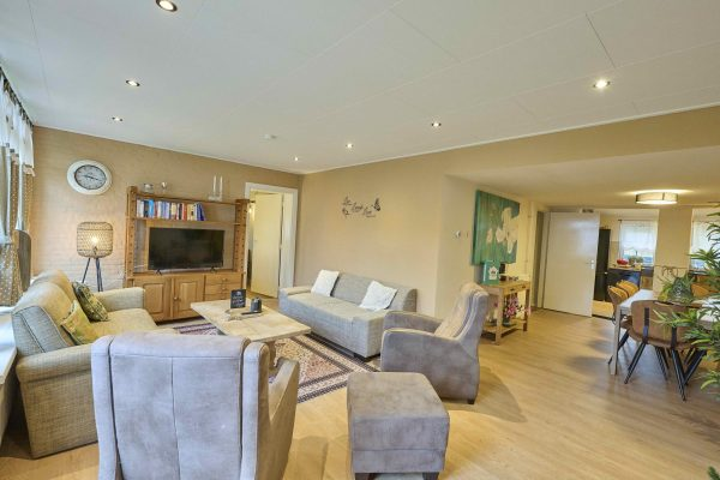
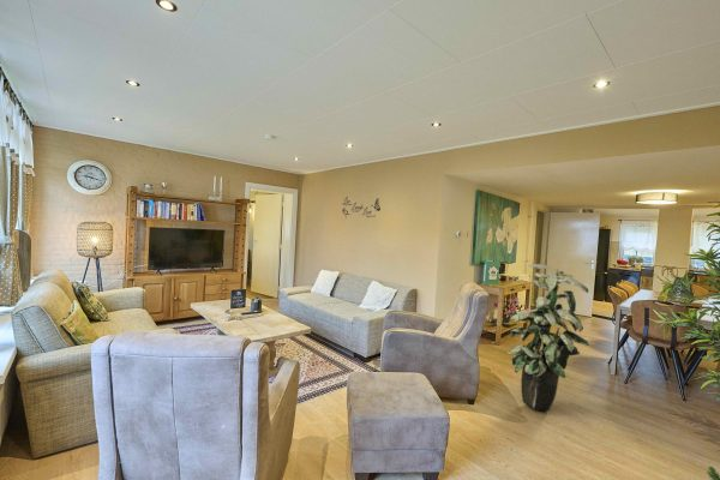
+ indoor plant (542, 335)
